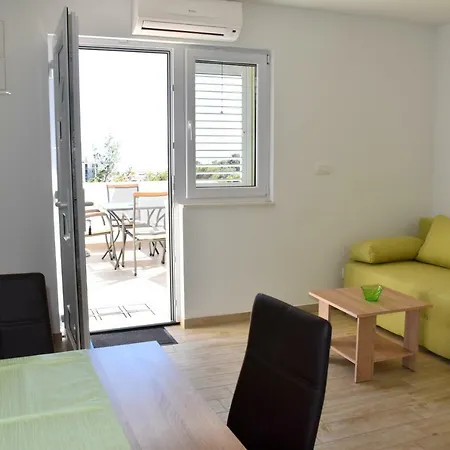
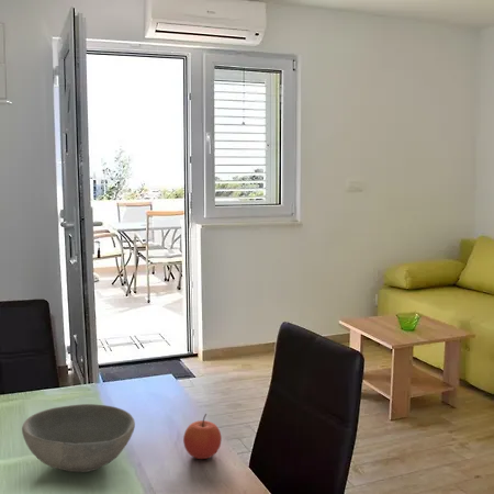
+ apple (202, 435)
+ bowl (80, 440)
